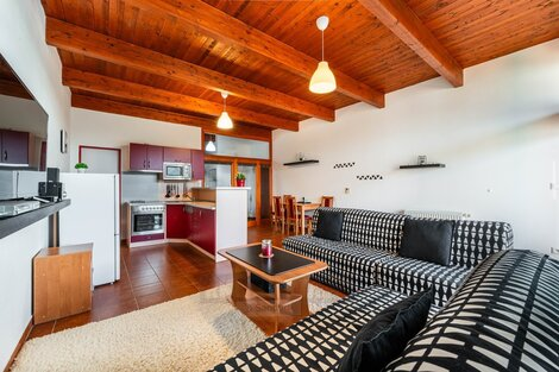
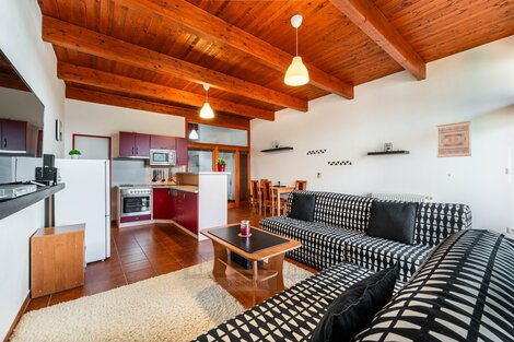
+ wall art (453, 140)
